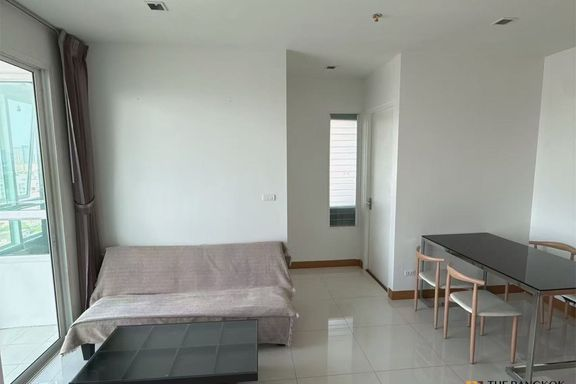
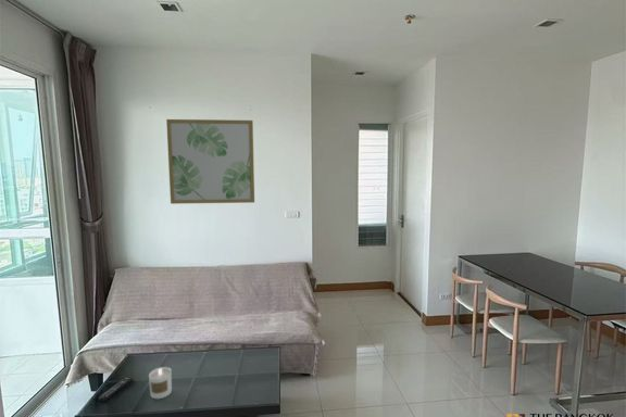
+ candle (160, 380)
+ remote control (116, 388)
+ wall art (212, 162)
